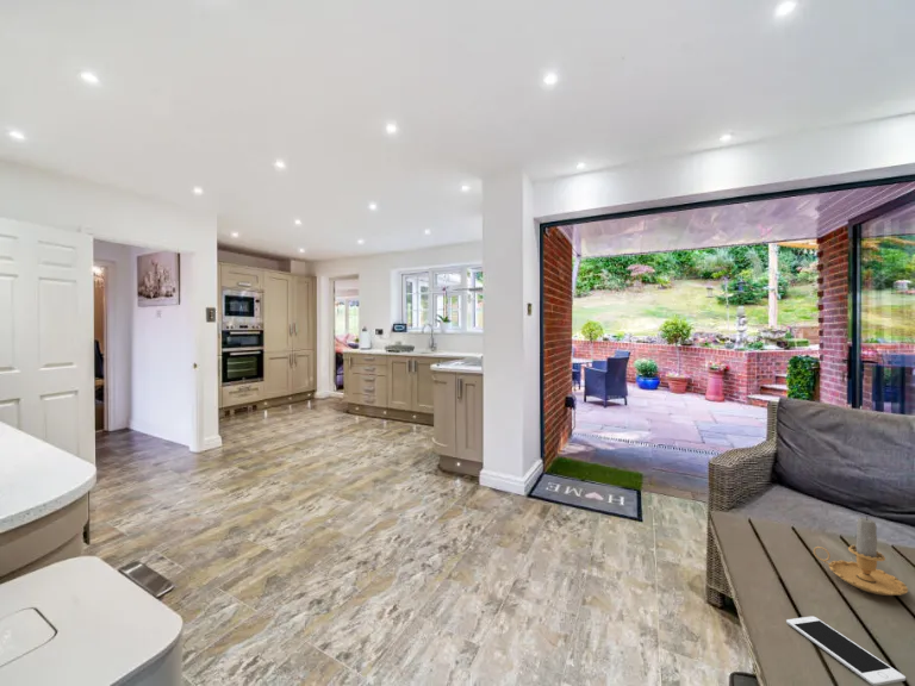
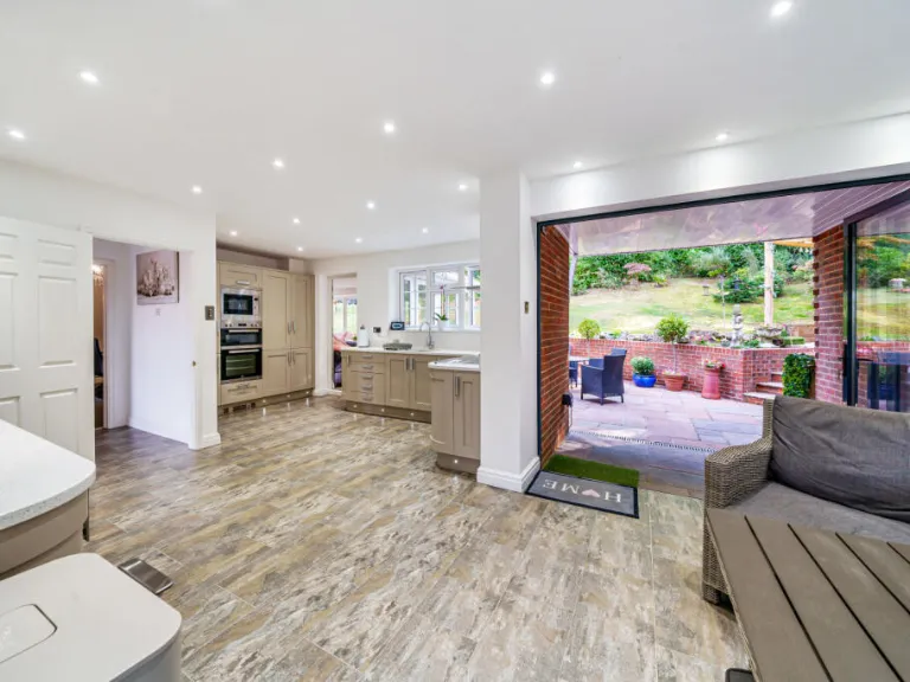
- cell phone (840, 647)
- candle (857, 547)
